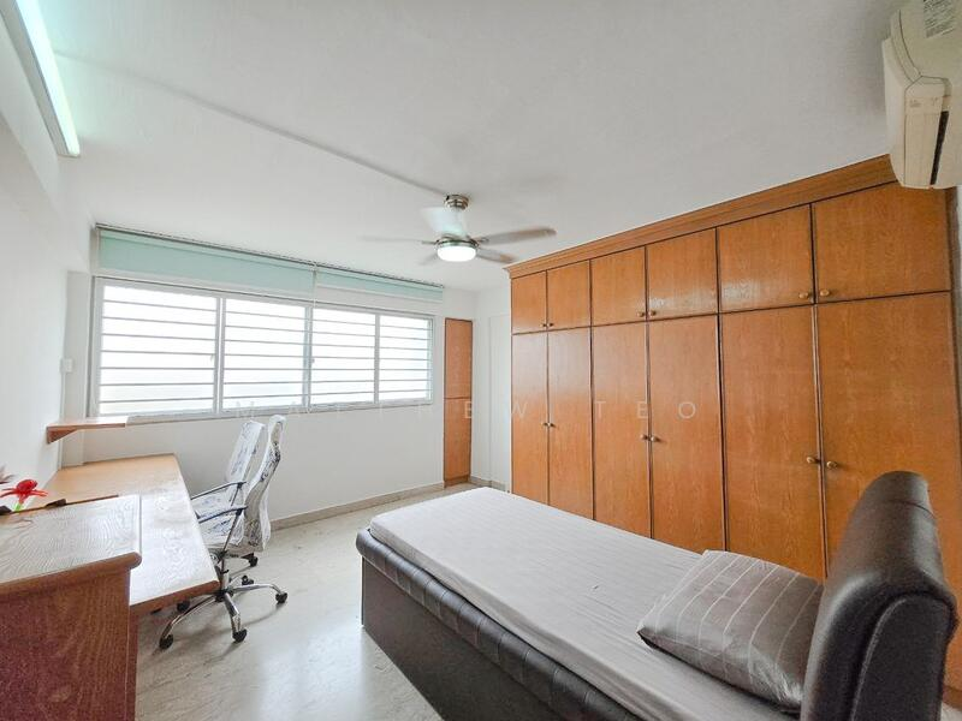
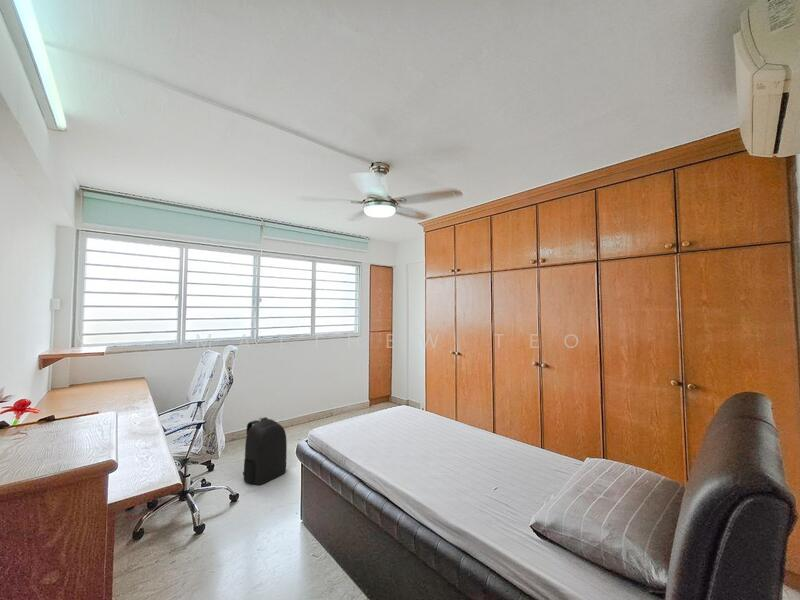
+ backpack (263, 445)
